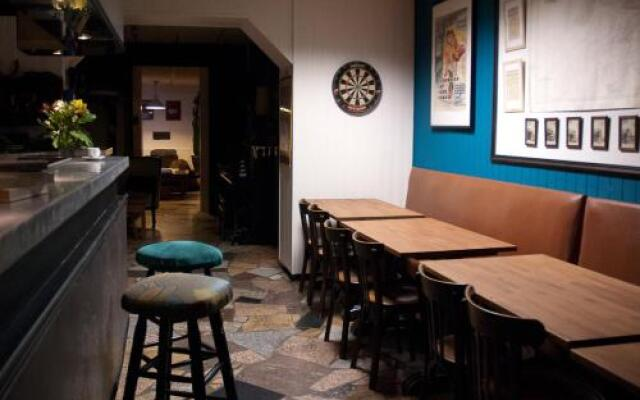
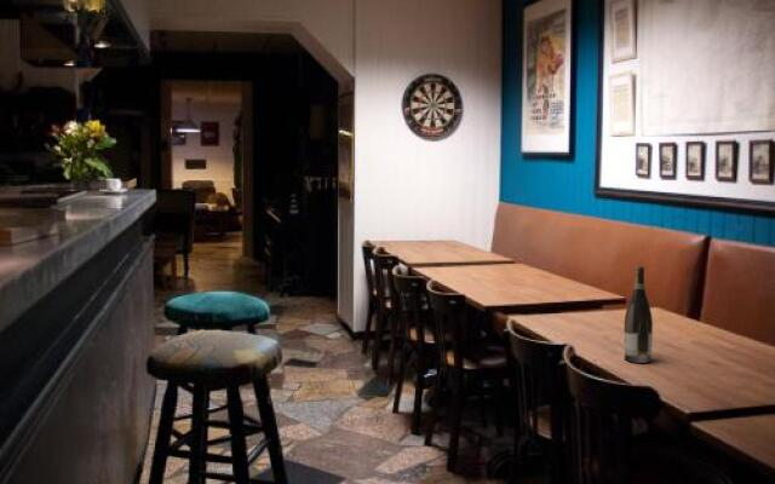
+ wine bottle (638, 313)
